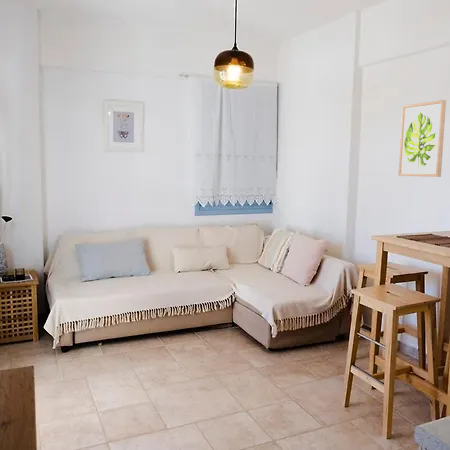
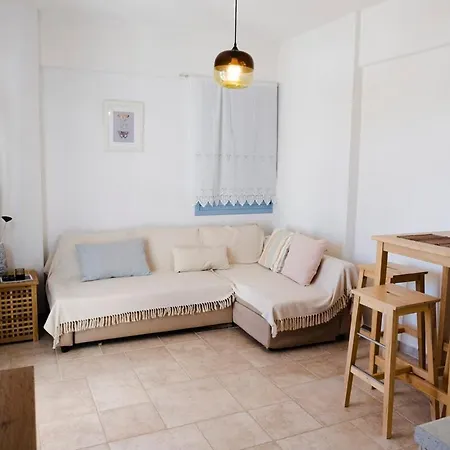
- wall art (420, 140)
